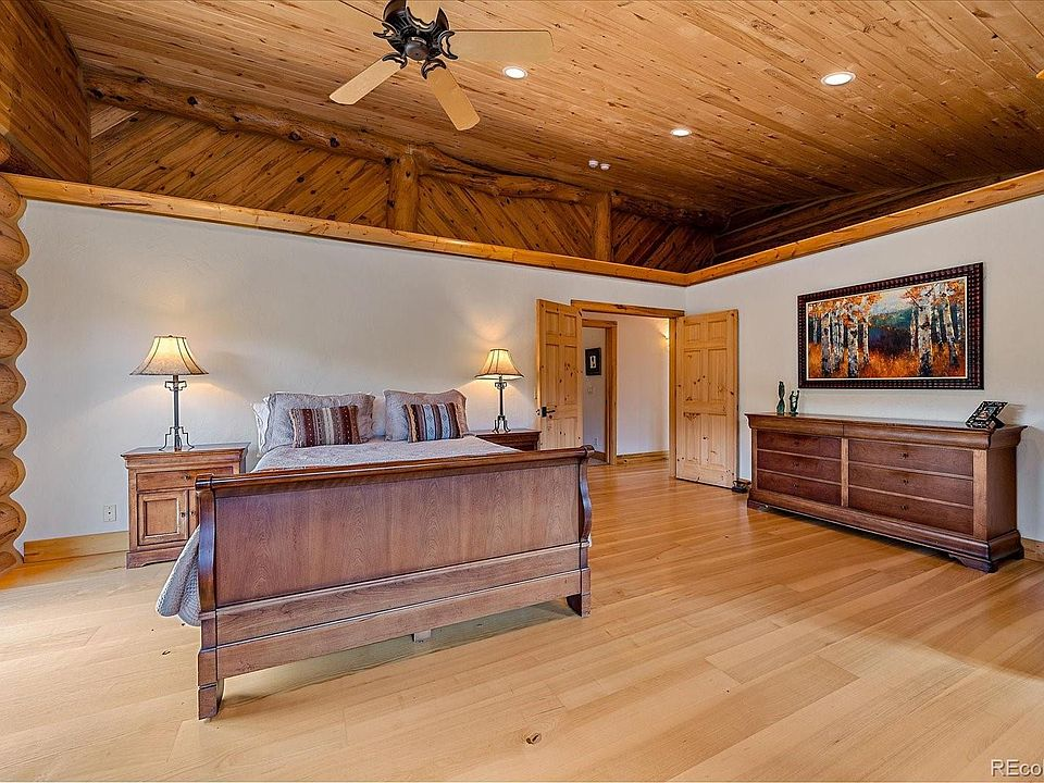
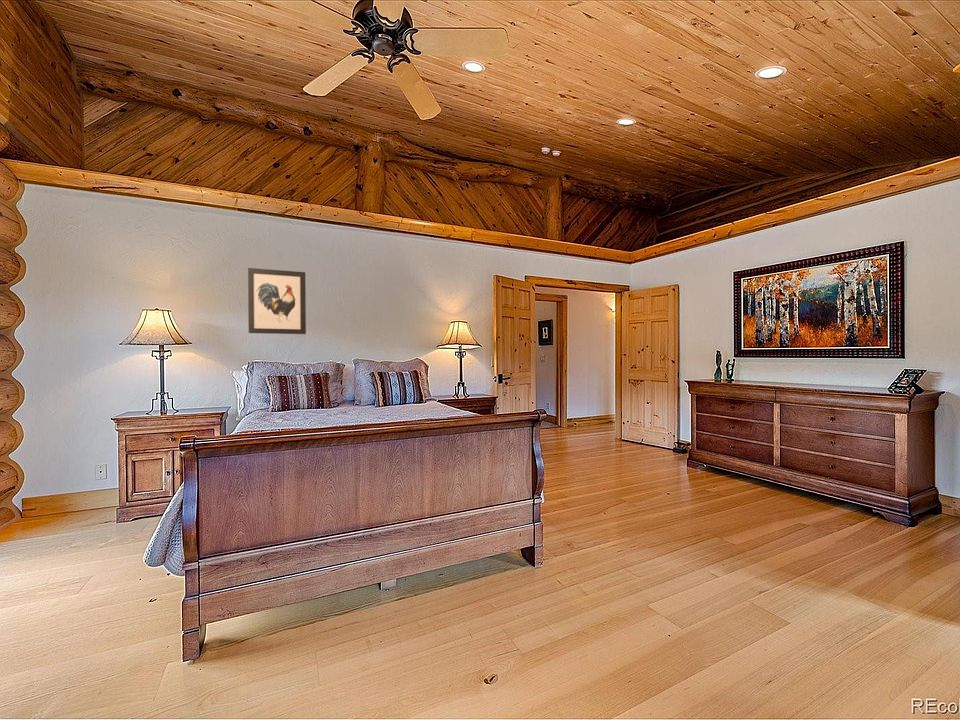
+ wall art (277, 302)
